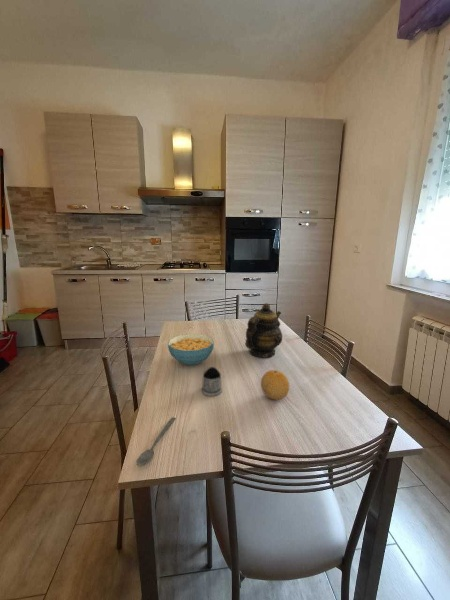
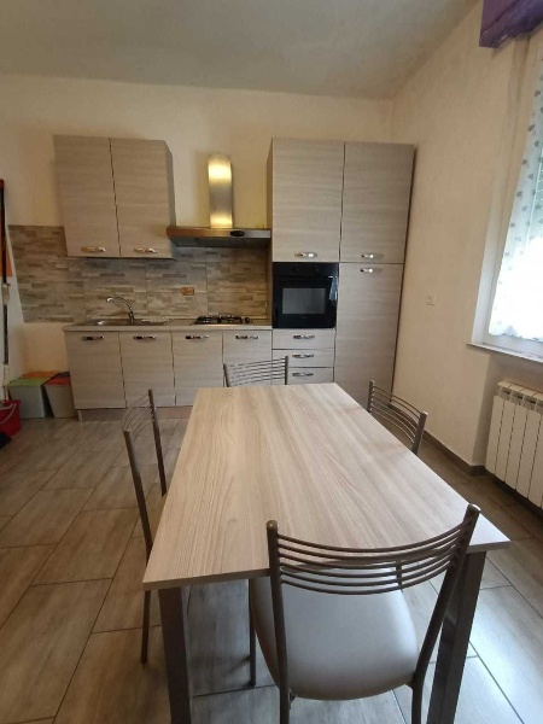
- teapot (263, 328)
- tea glass holder (211, 382)
- spoon (158, 438)
- fruit (275, 384)
- cereal bowl (191, 352)
